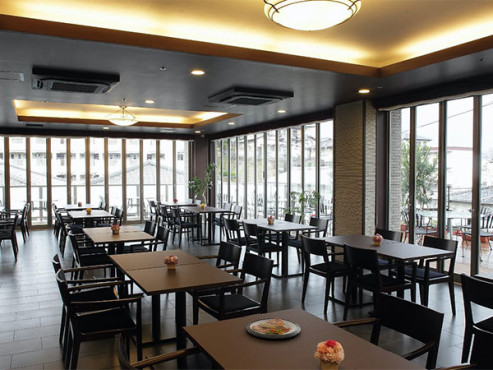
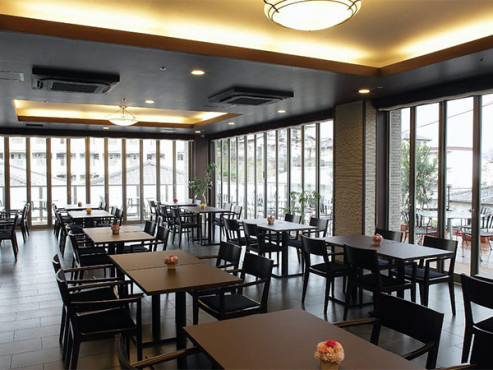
- dish (273, 326)
